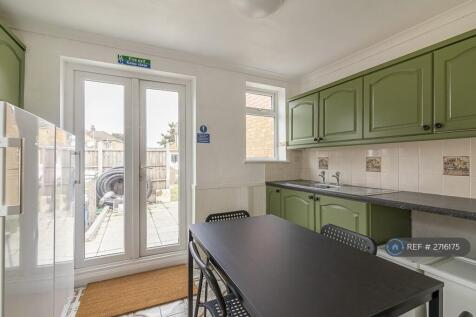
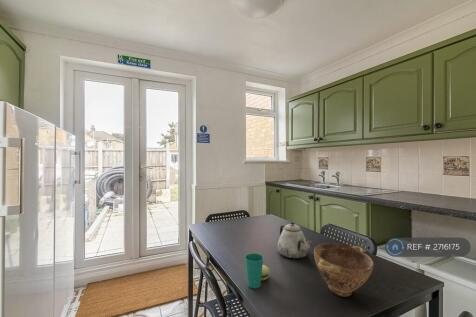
+ bowl (342, 272)
+ cup (257, 267)
+ teapot (294, 239)
